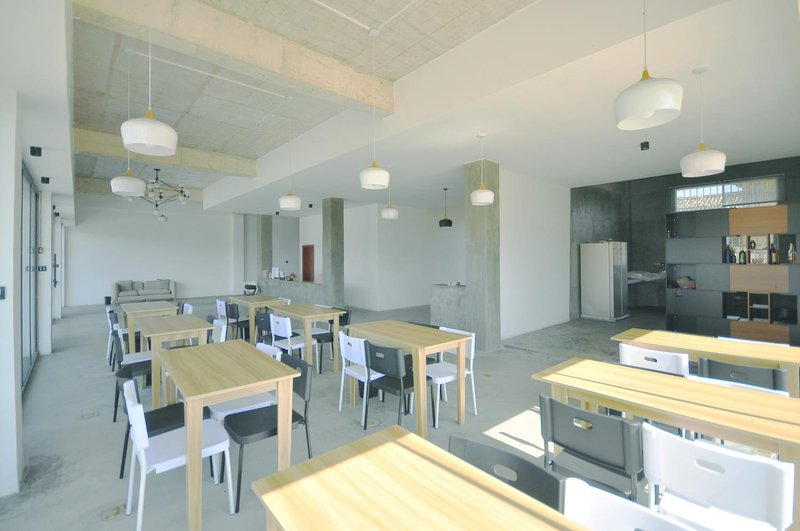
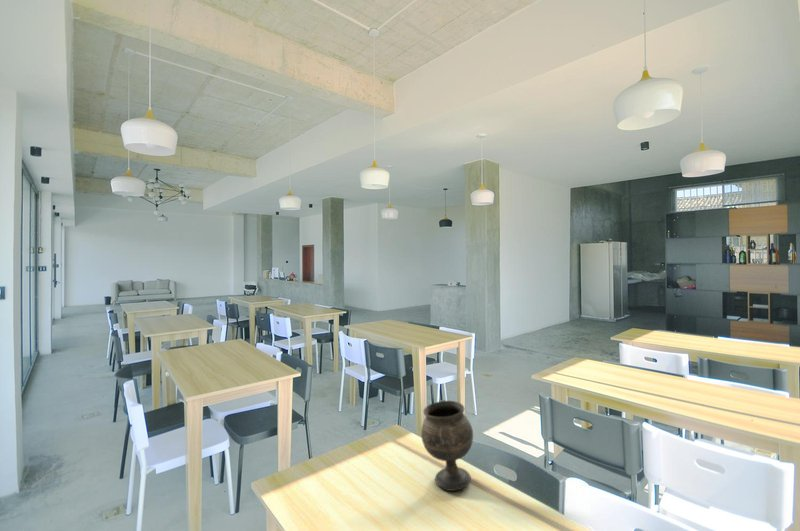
+ goblet (447, 444)
